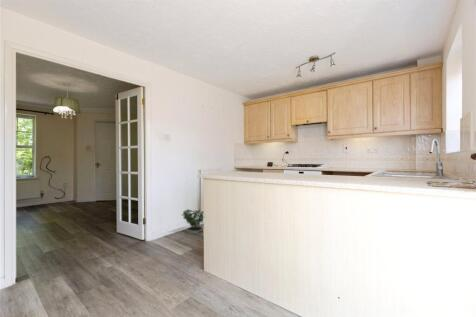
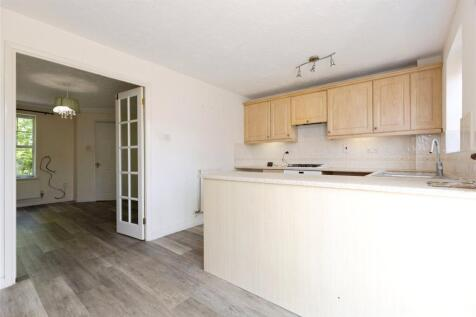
- potted plant (193, 219)
